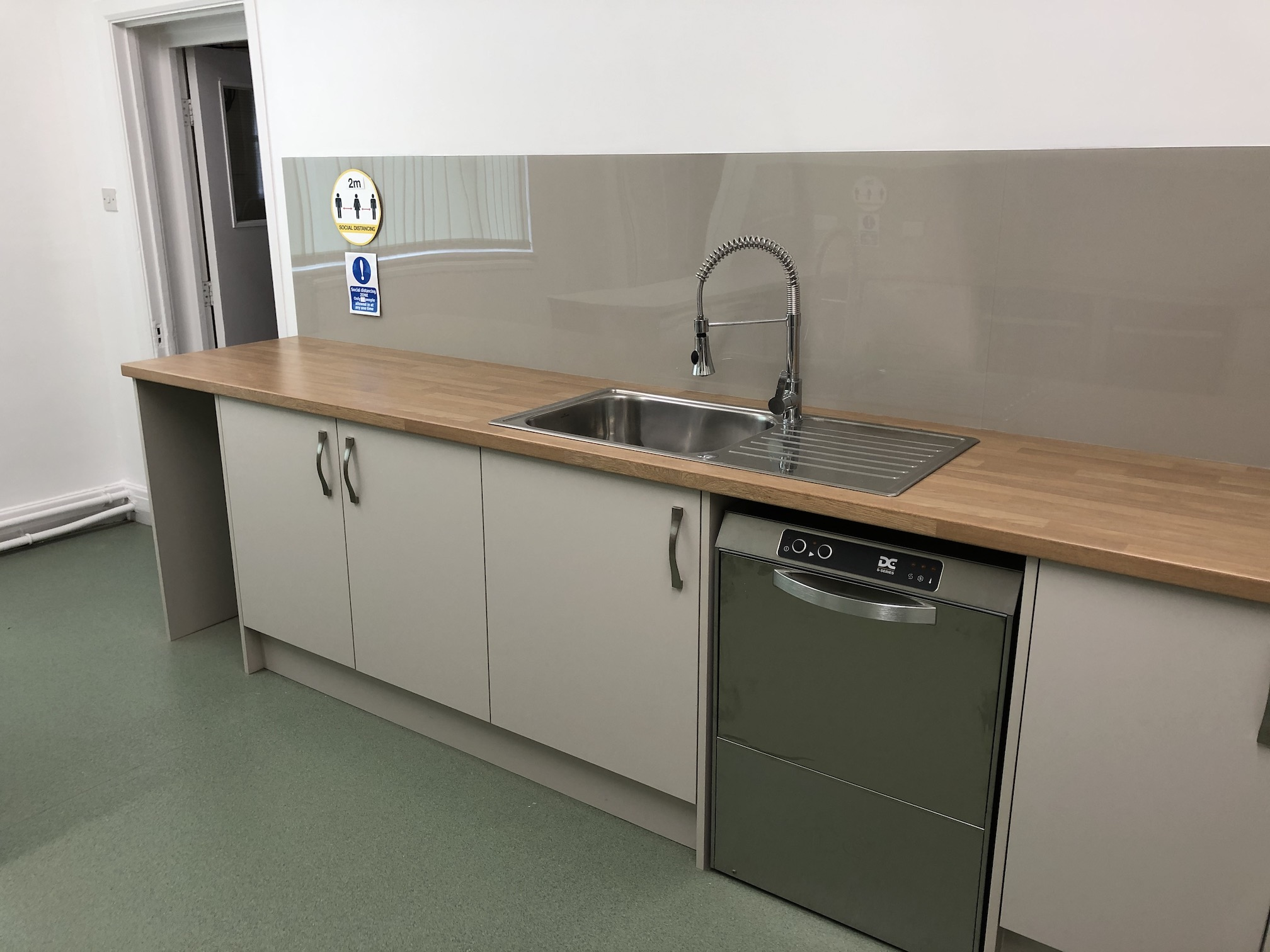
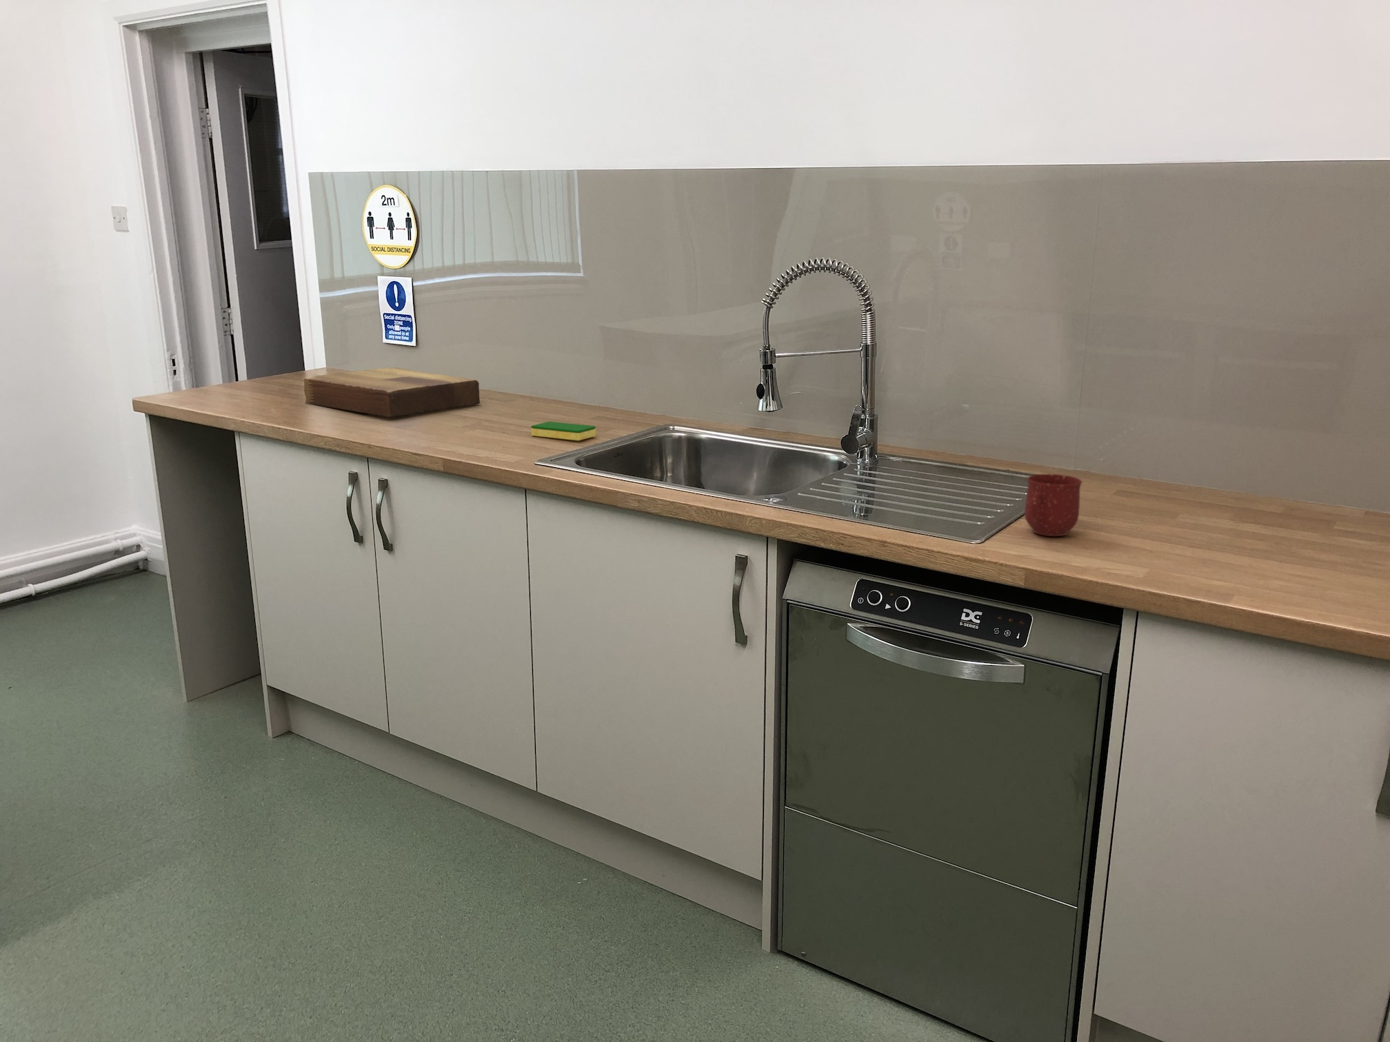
+ cutting board (391, 390)
+ mug (1047, 508)
+ dish sponge (564, 431)
